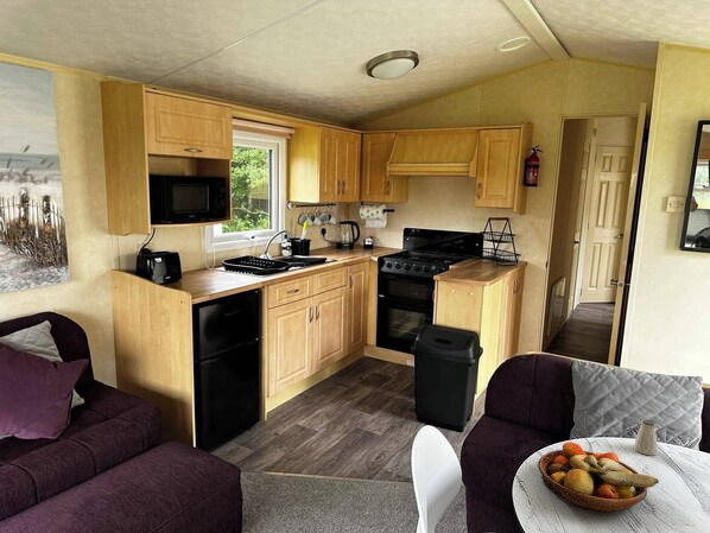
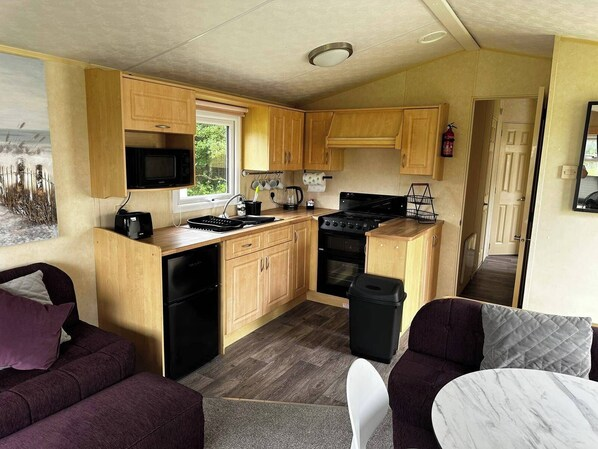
- fruit bowl (592, 469)
- saltshaker (647, 436)
